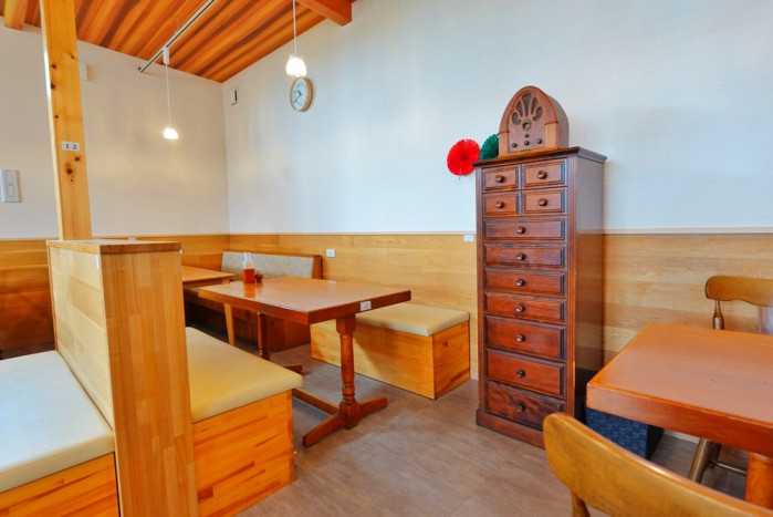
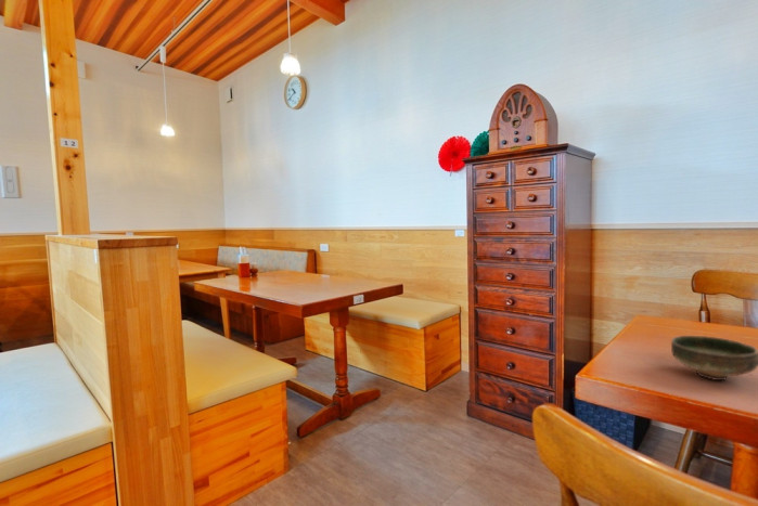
+ bowl (711, 360)
